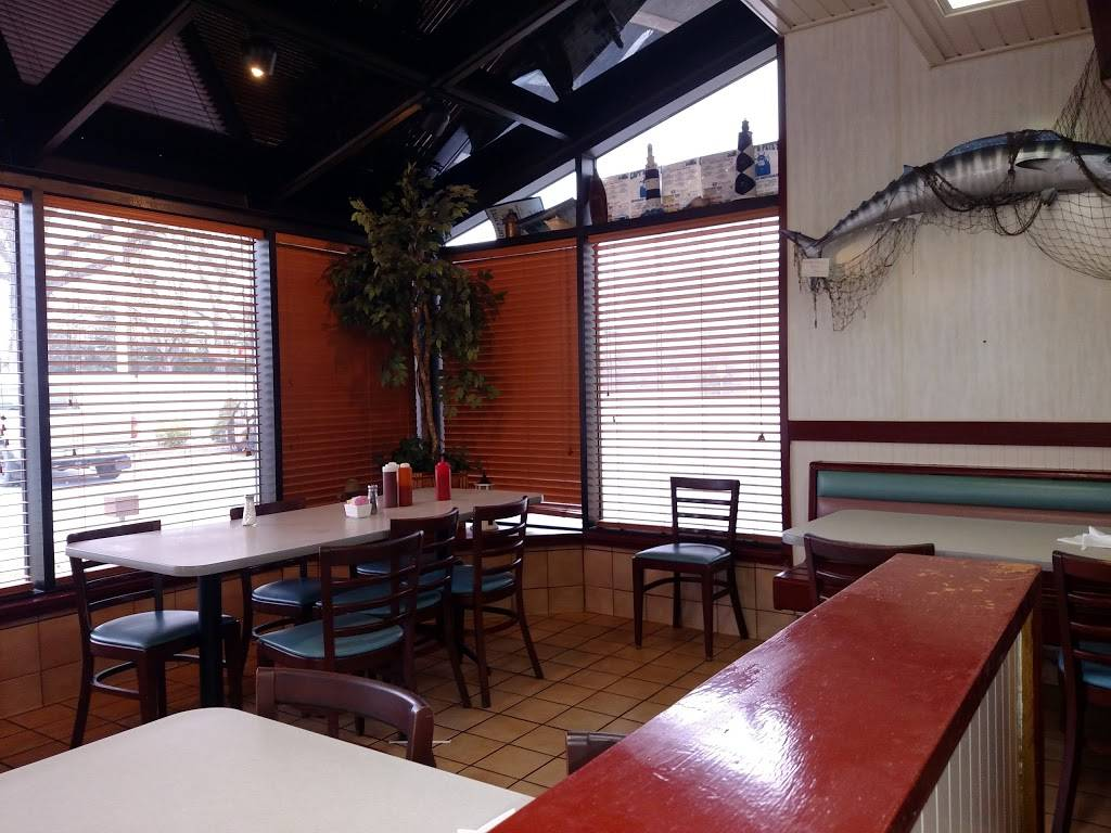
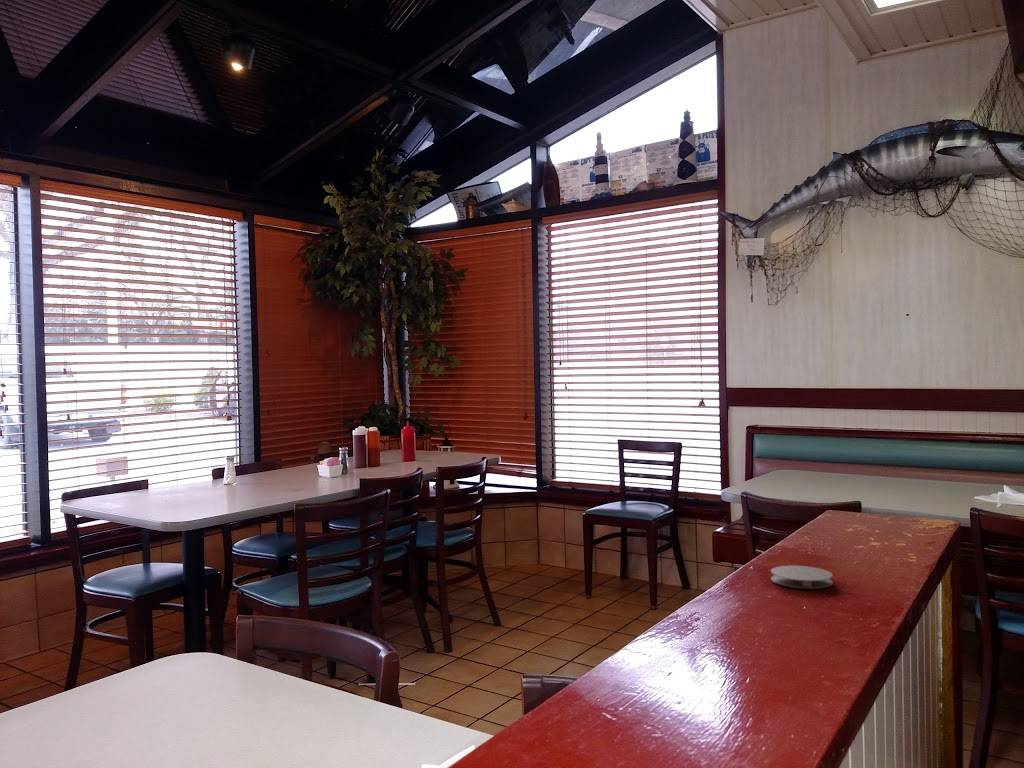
+ coaster (801, 576)
